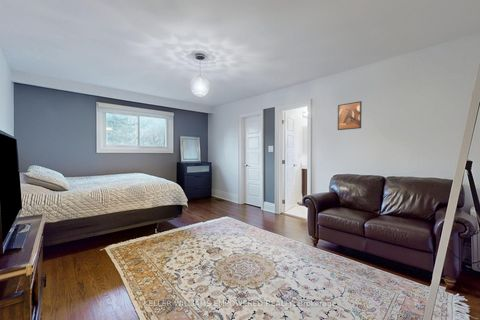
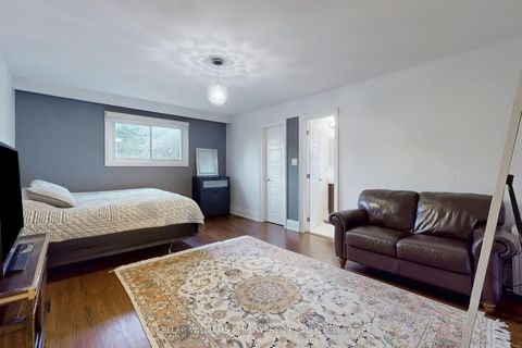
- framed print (349, 116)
